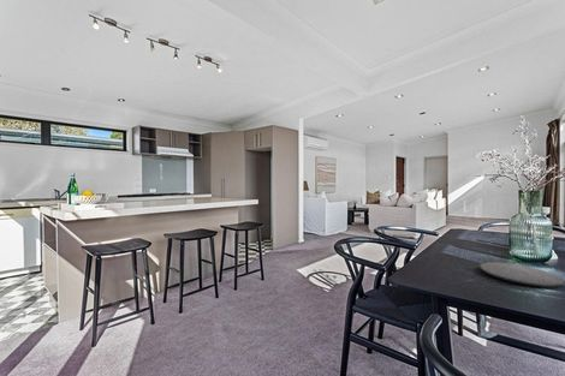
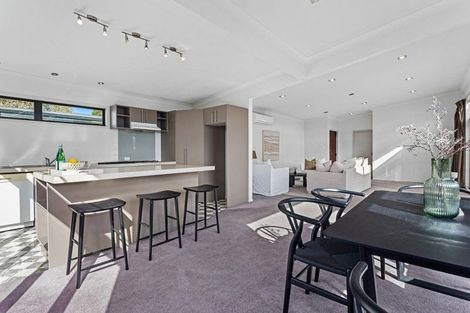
- plate (518, 273)
